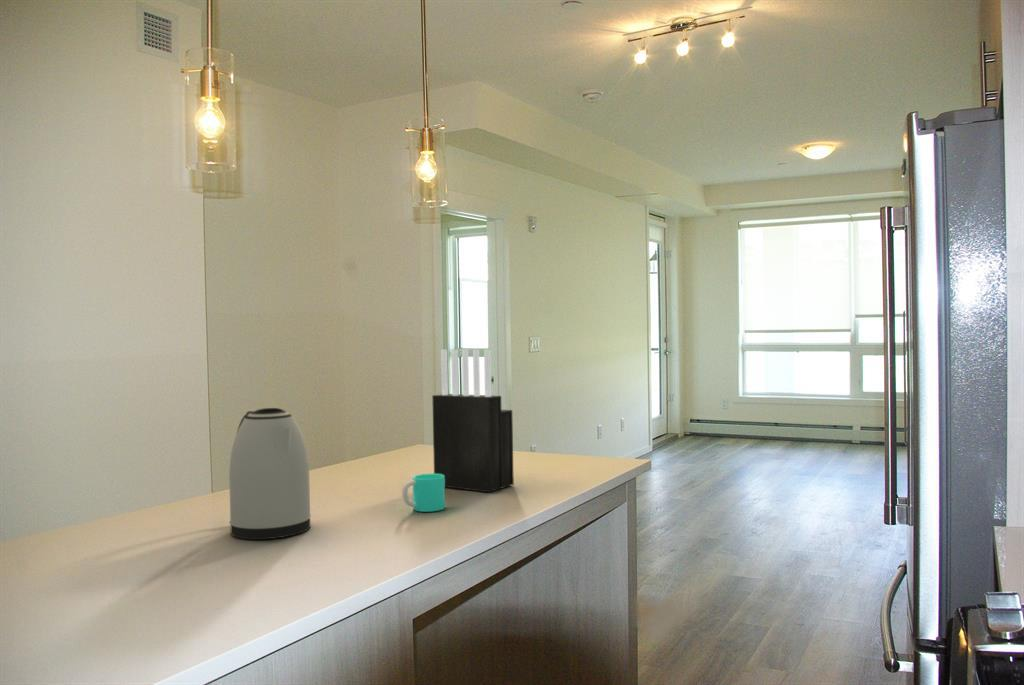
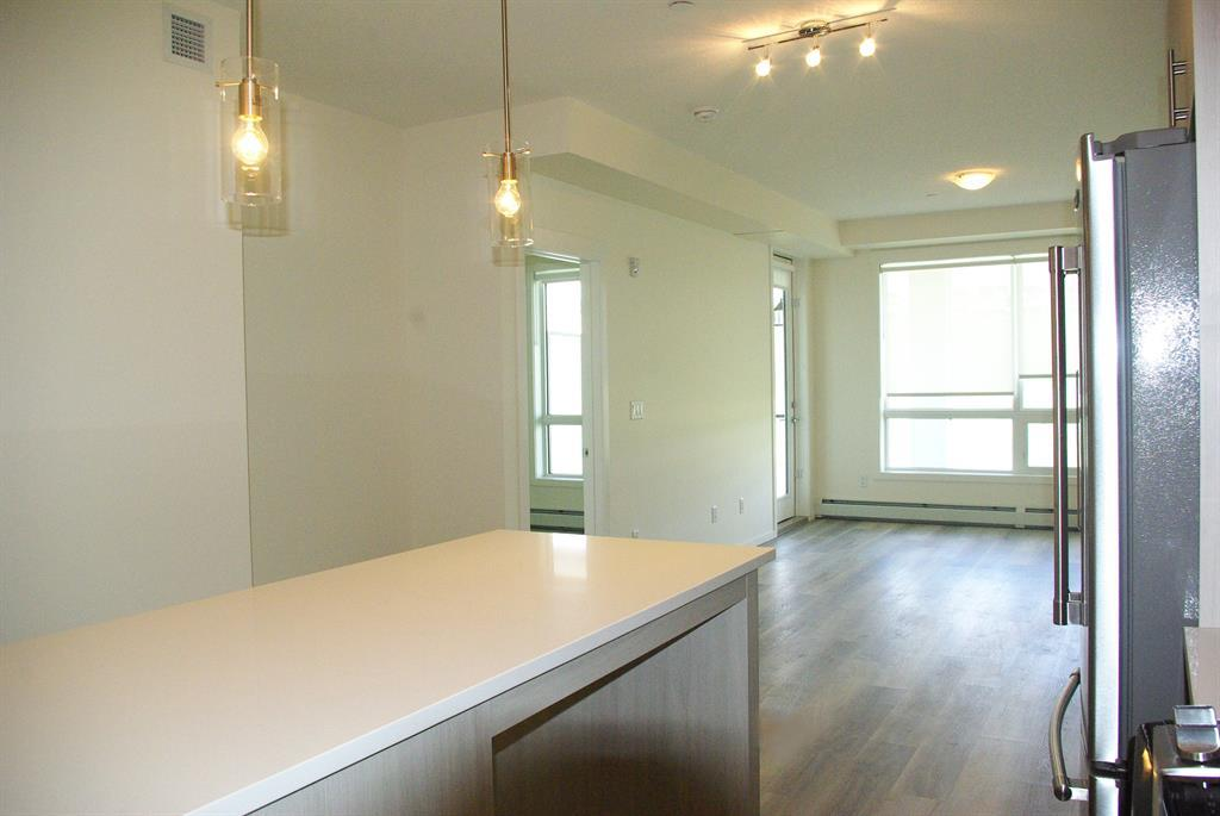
- kettle (263, 467)
- knife block (475, 417)
- cup (423, 493)
